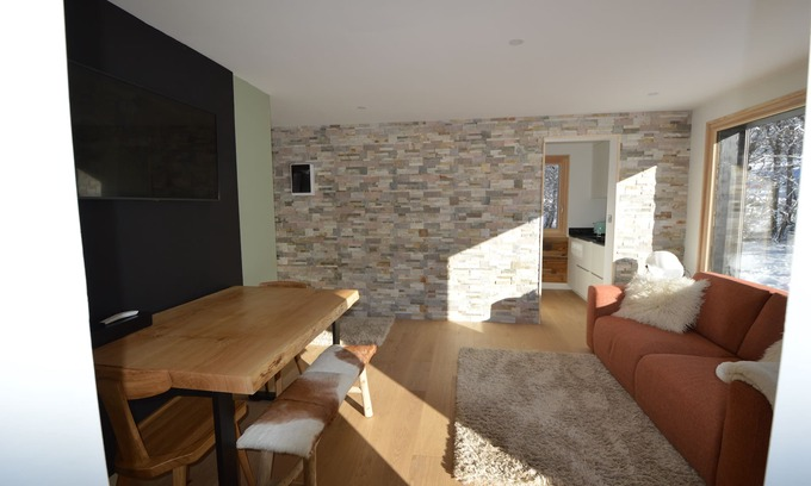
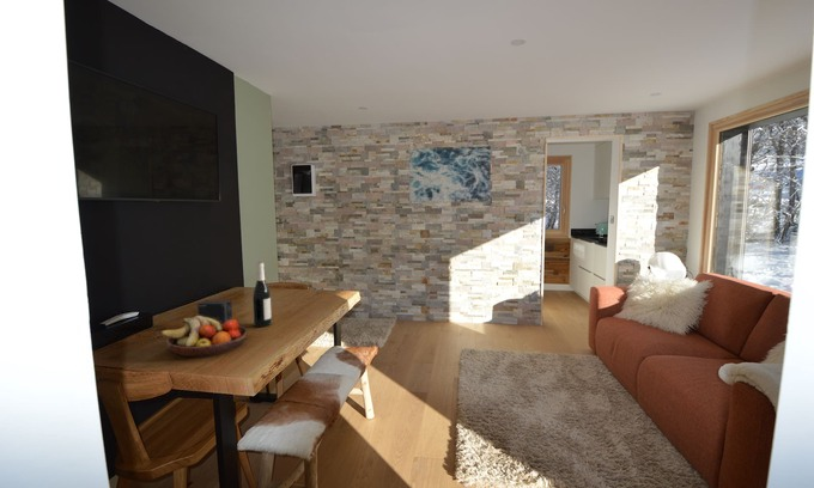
+ wall art (449, 175)
+ wine bottle (261, 293)
+ fruit bowl (207, 331)
+ small box (214, 313)
